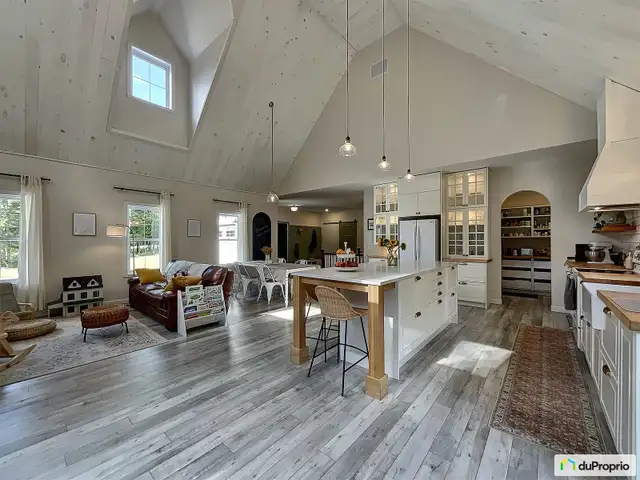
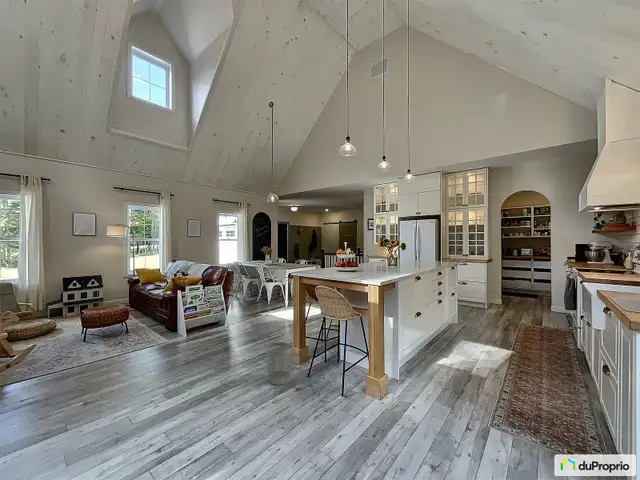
+ wastebasket (278, 363)
